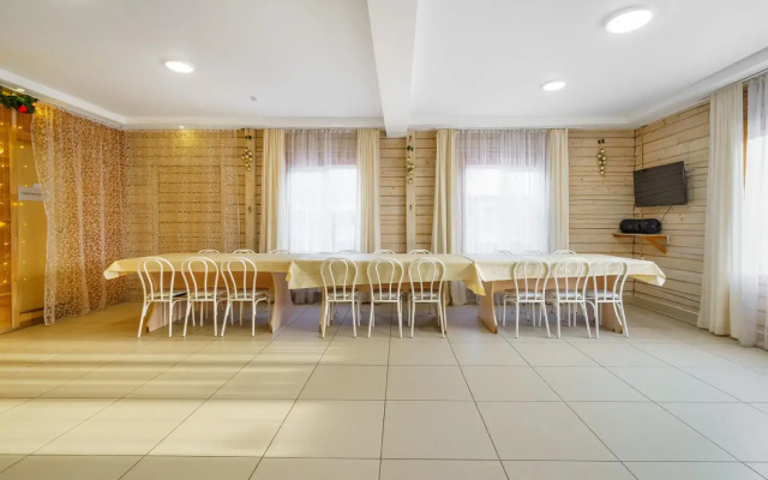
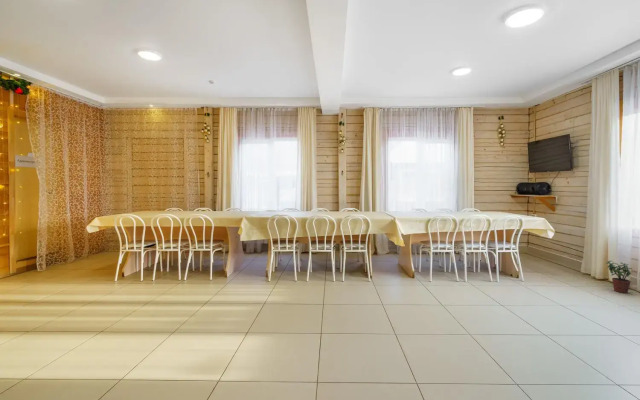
+ potted plant (620, 276)
